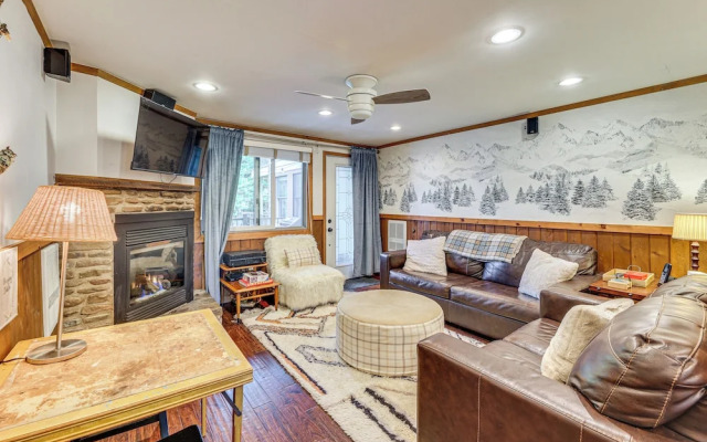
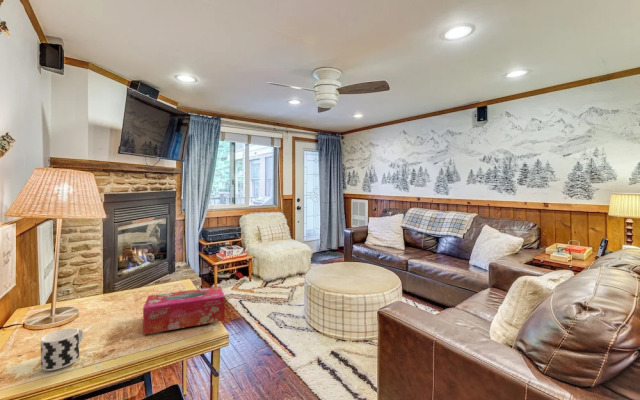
+ cup (65, 346)
+ tissue box (186, 307)
